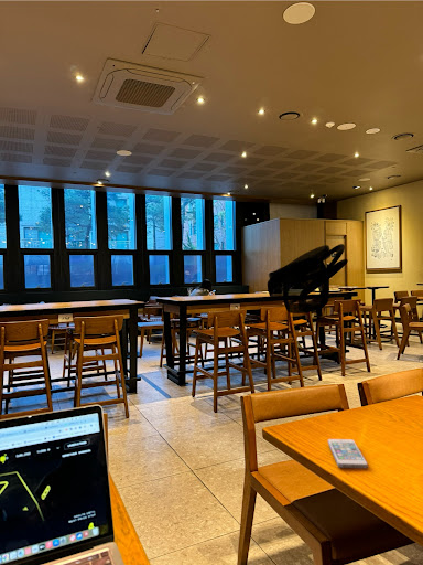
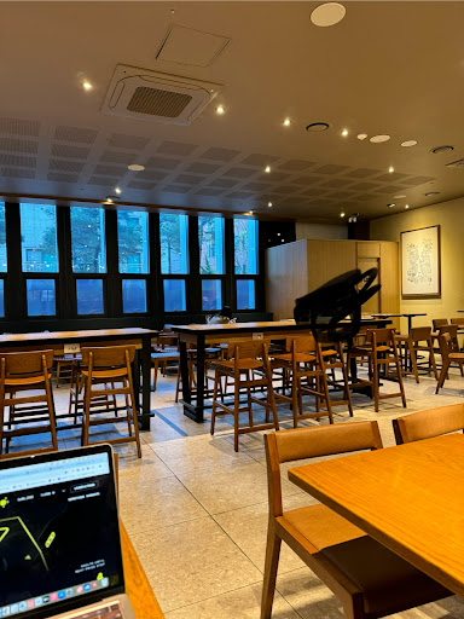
- smartphone (346, 452)
